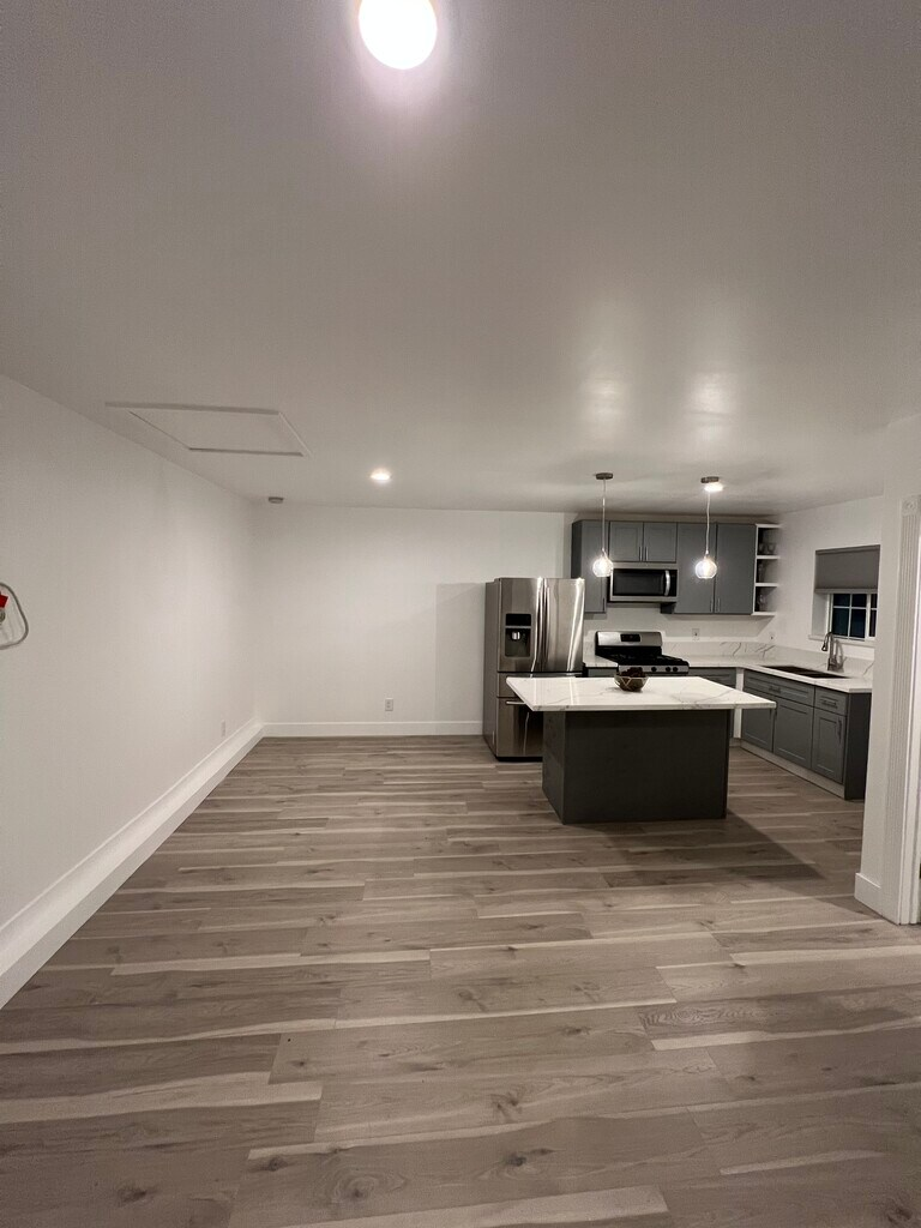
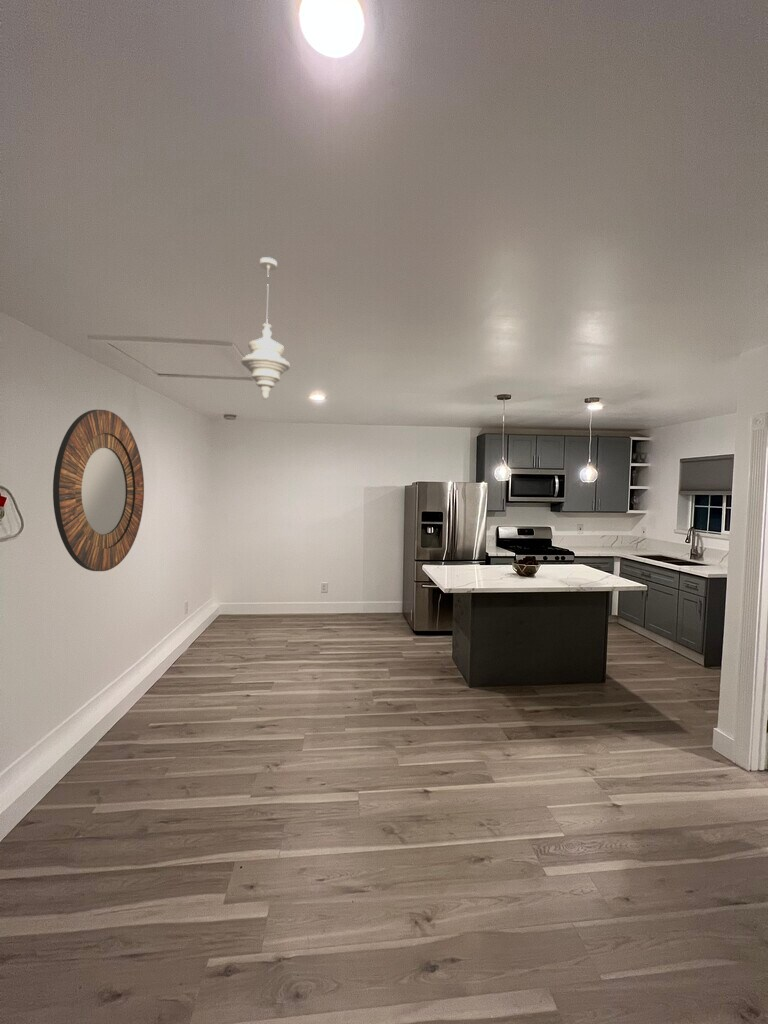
+ home mirror (106, 491)
+ pendant light (266, 330)
